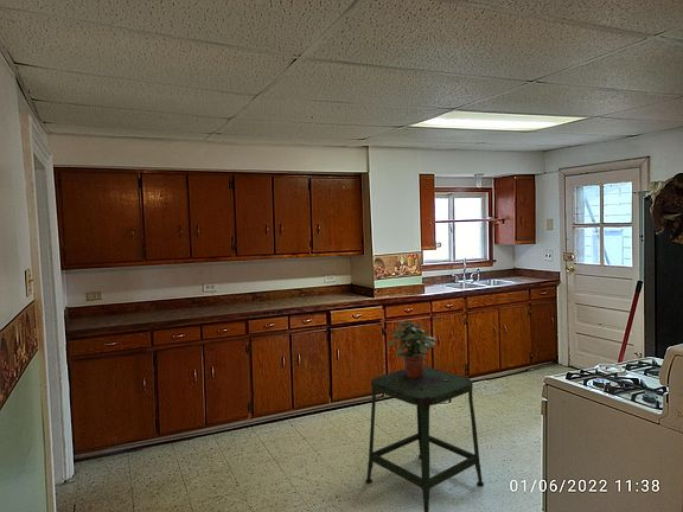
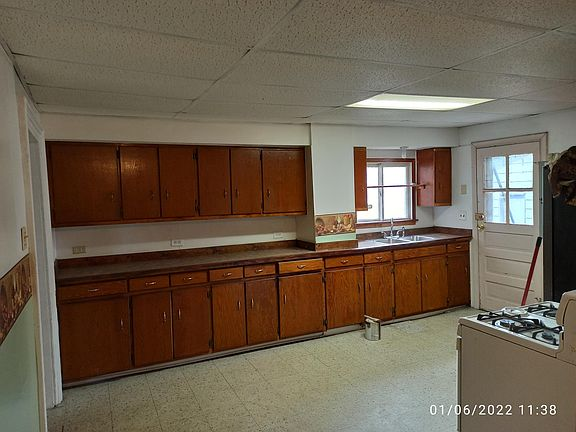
- potted plant (413, 347)
- stool (422, 431)
